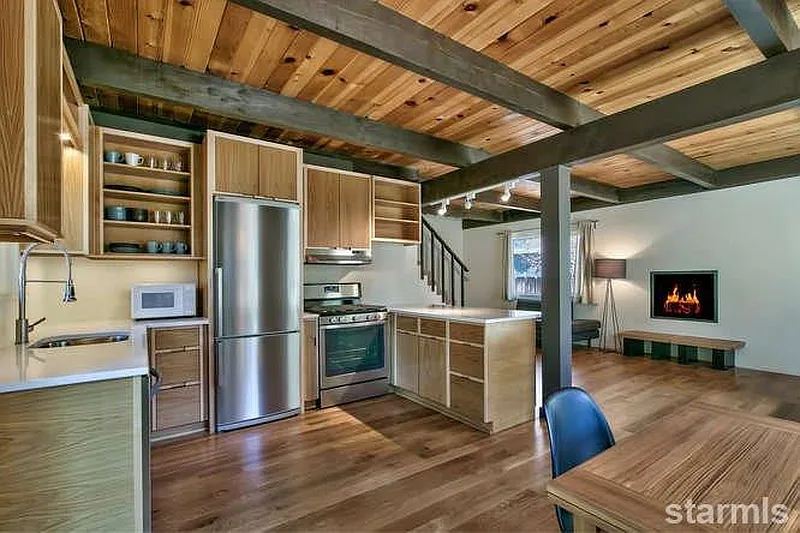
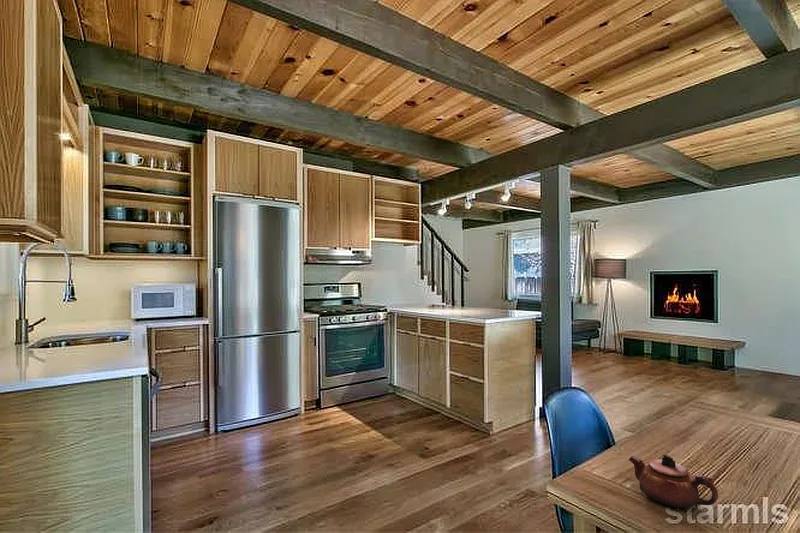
+ teapot (670, 477)
